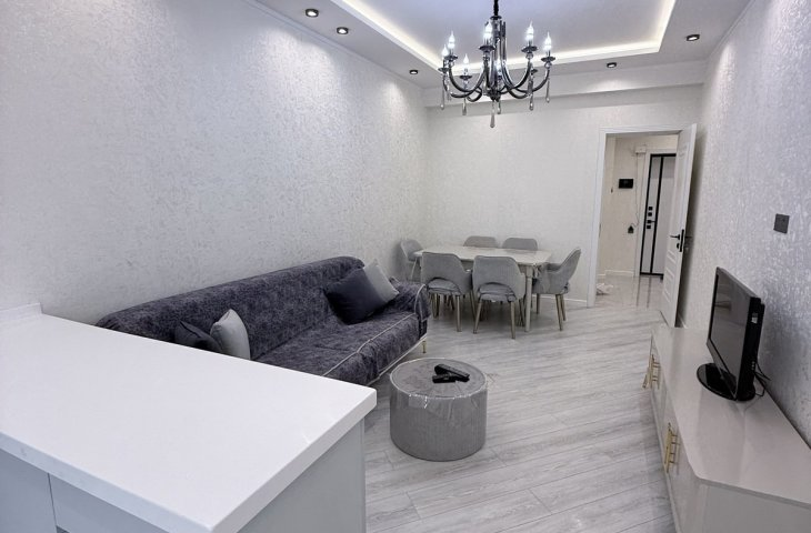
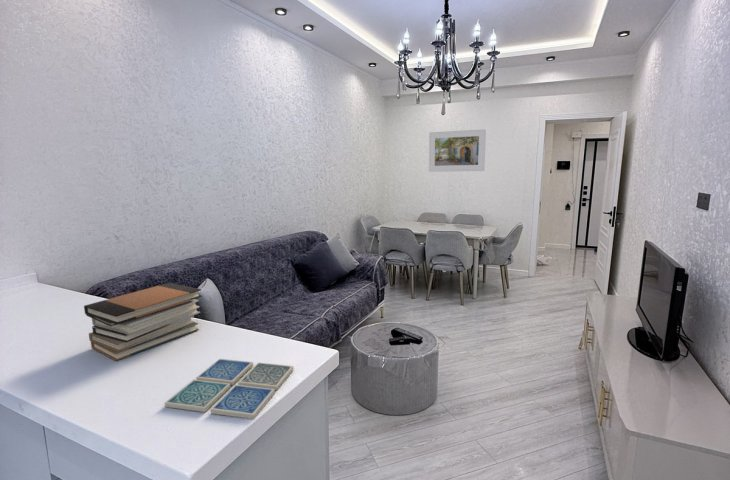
+ drink coaster (233, 384)
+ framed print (456, 151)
+ book stack (148, 317)
